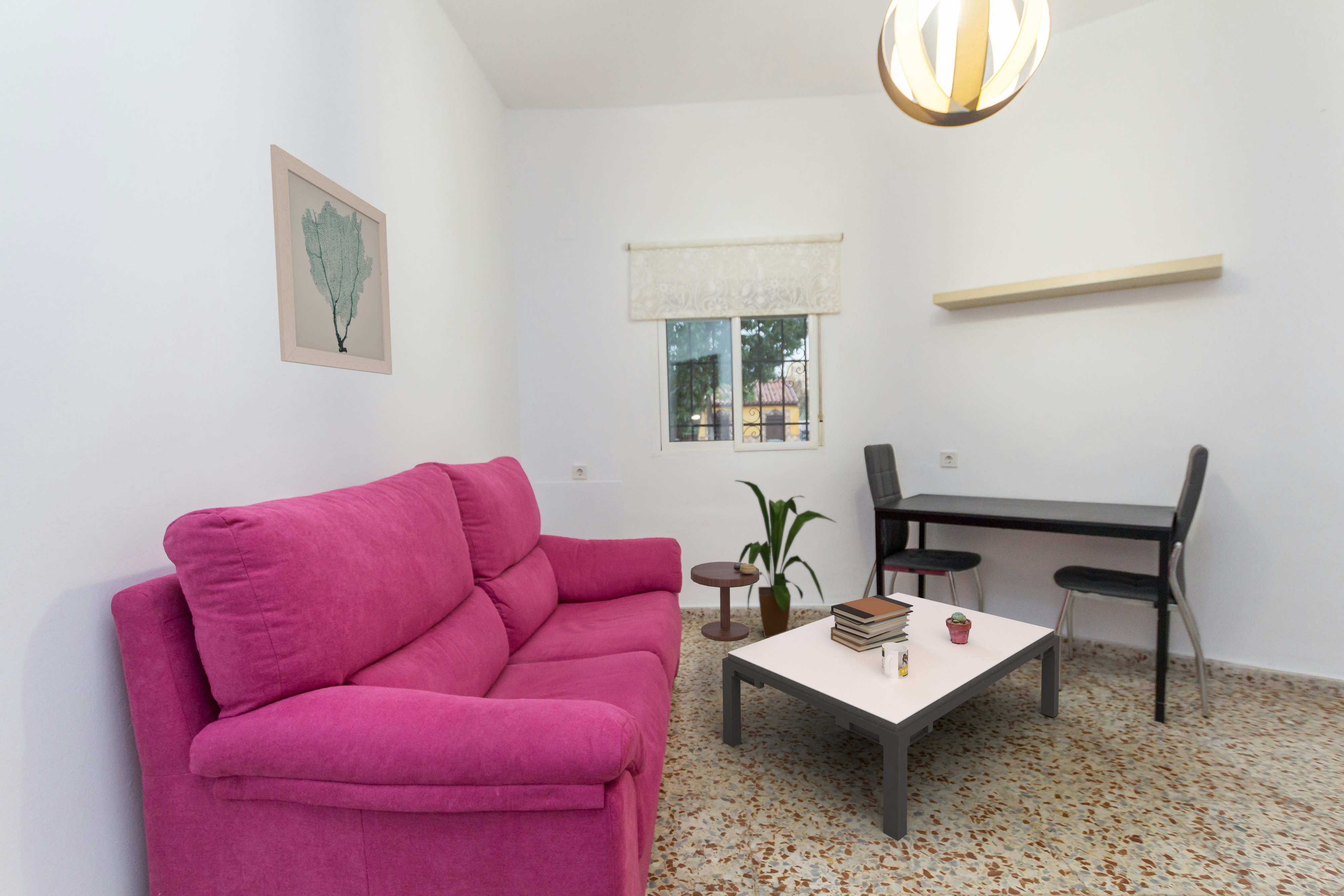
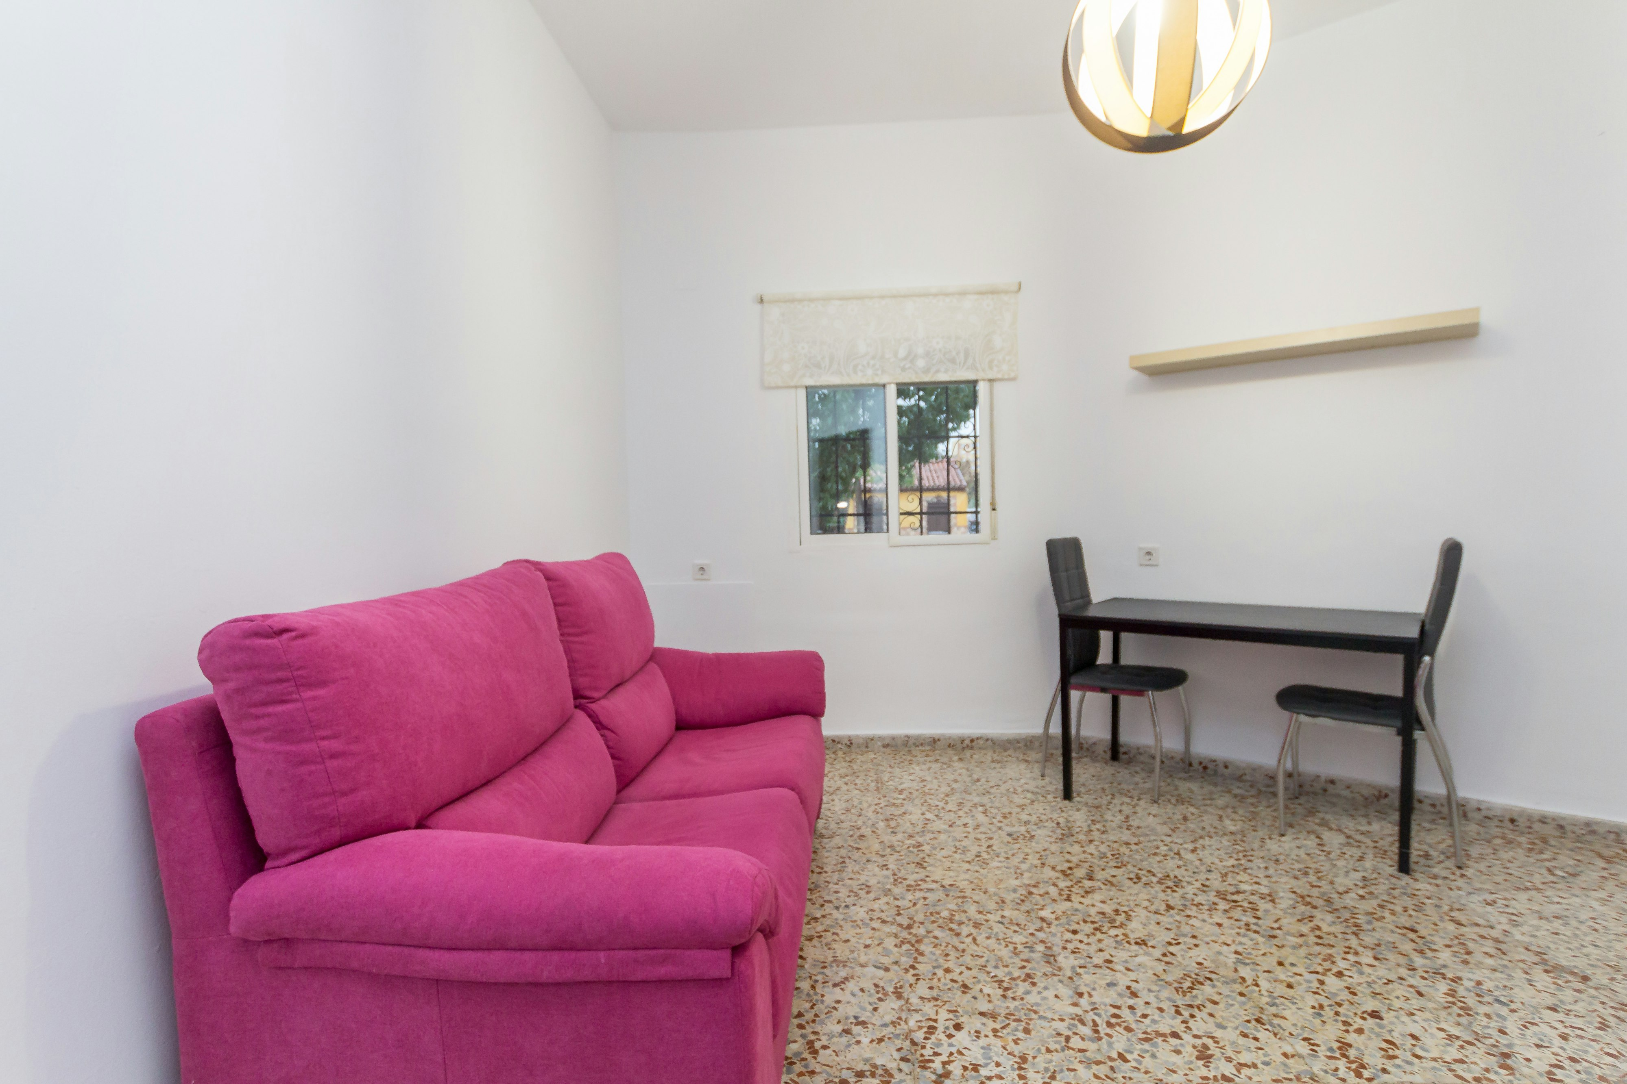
- coffee table (897, 684)
- book stack (871, 622)
- house plant (786, 556)
- mug (892, 661)
- potted succulent (959, 626)
- side table (725, 627)
- wall art (340, 277)
